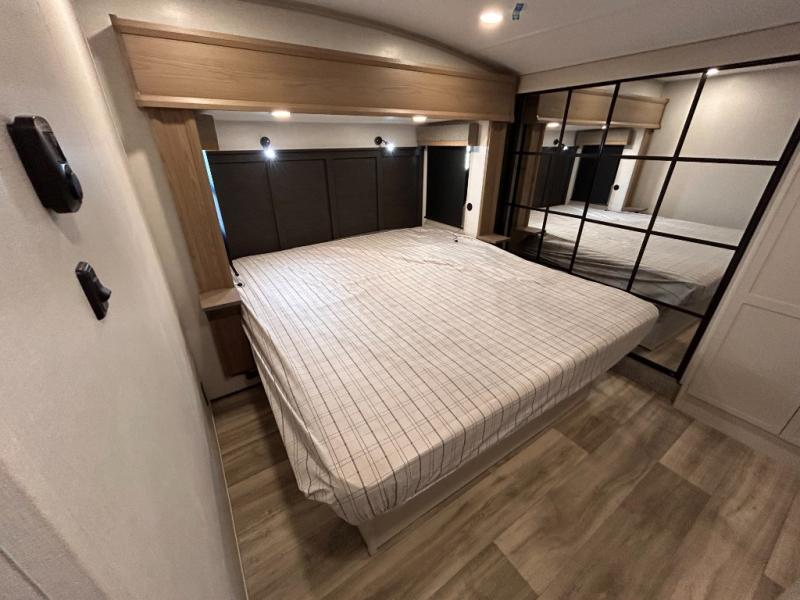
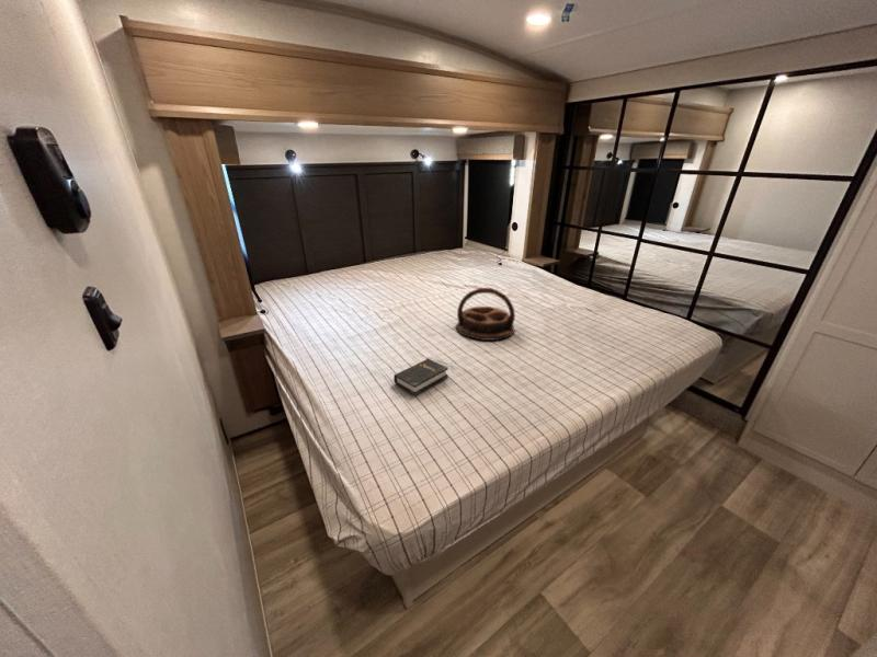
+ serving tray (486, 308)
+ hardback book (421, 374)
